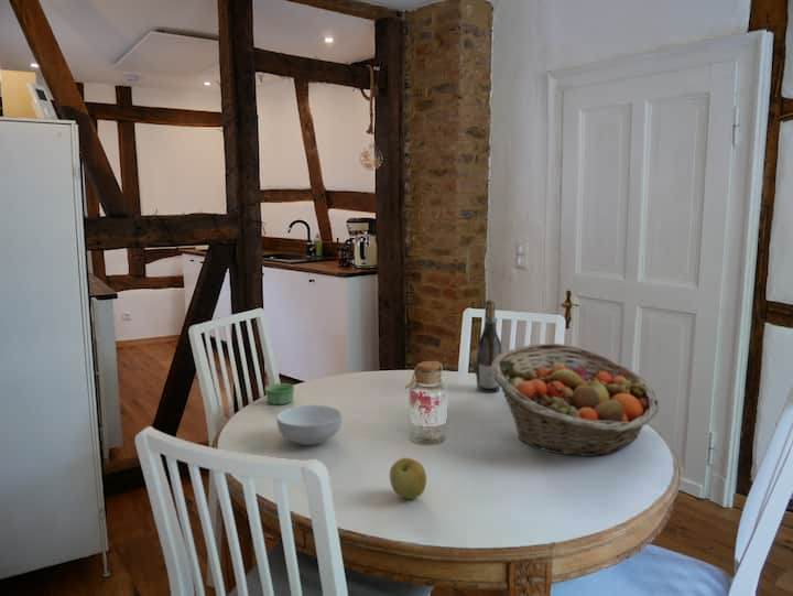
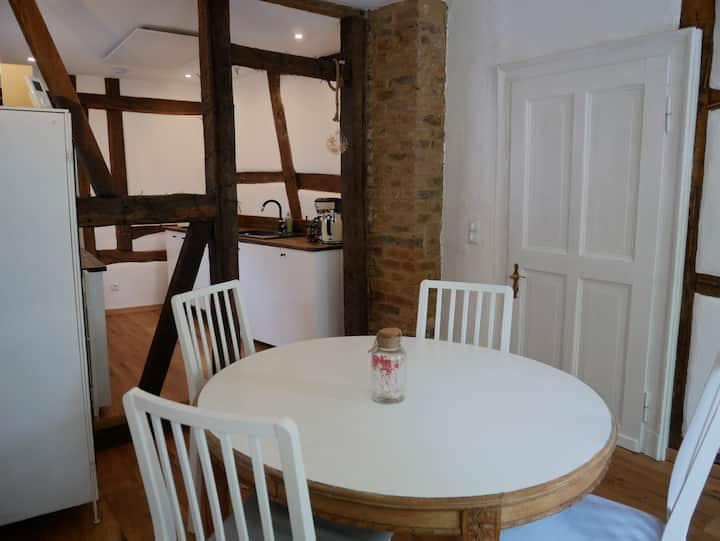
- wine bottle (489, 345)
- fruit basket (573, 394)
- apple (408, 478)
- ramekin (280, 393)
- cereal bowl (309, 426)
